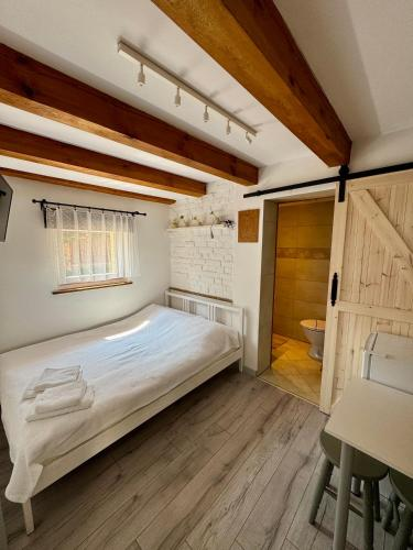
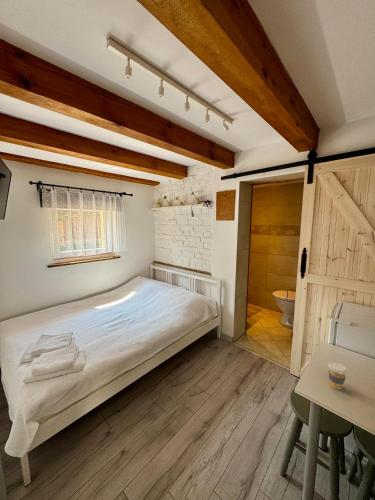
+ coffee cup (336, 376)
